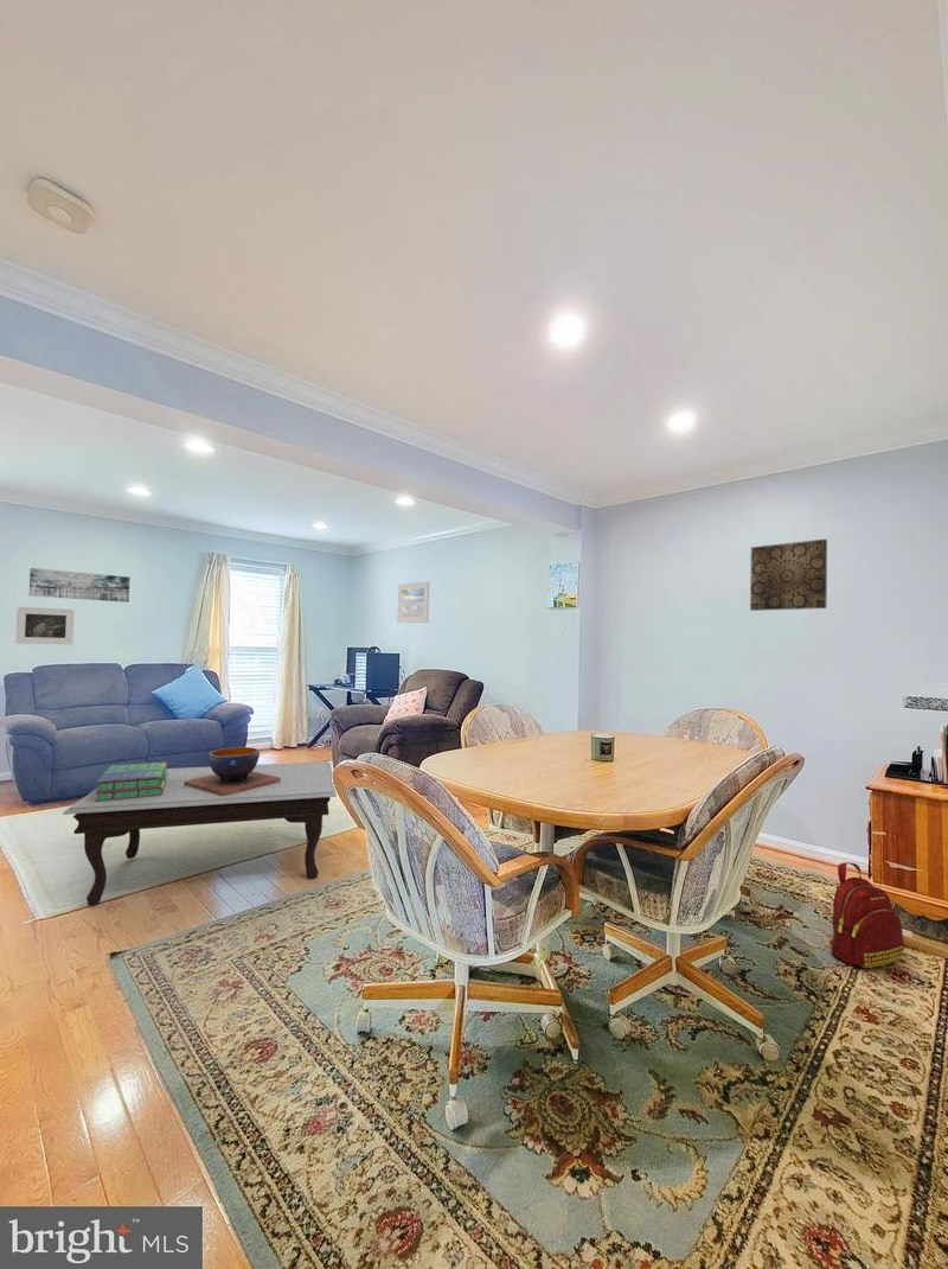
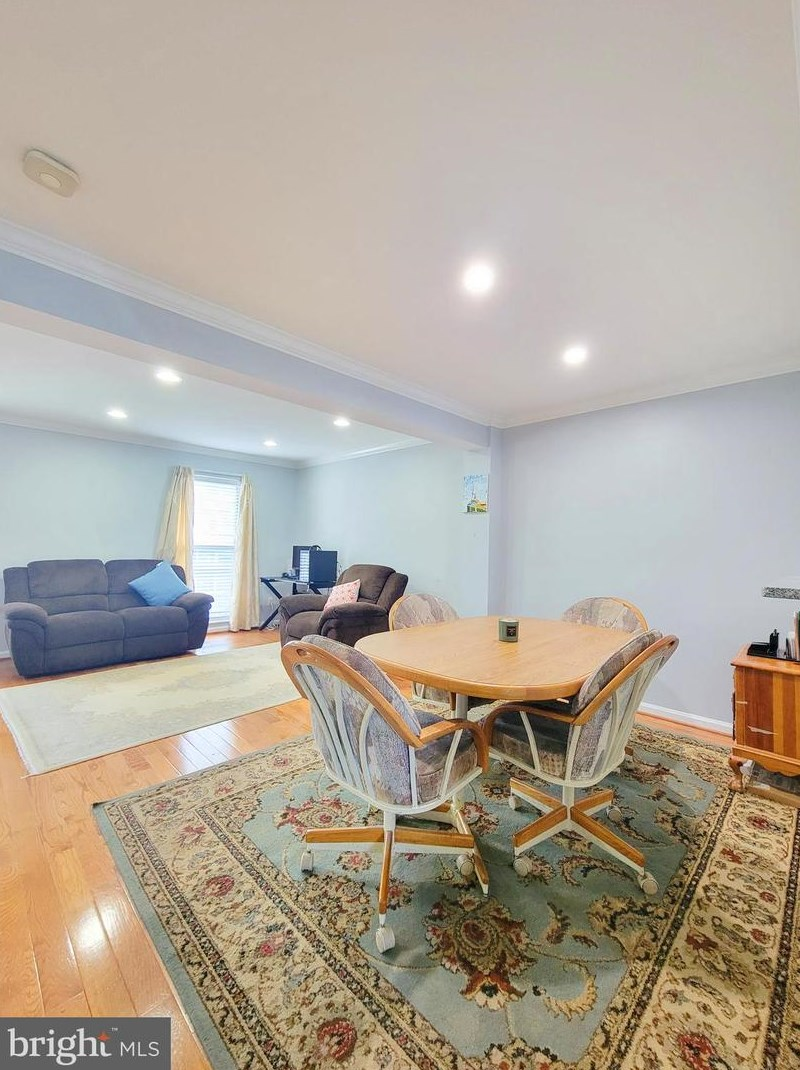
- wall art (82, 586)
- stack of books (134, 779)
- backpack (863, 912)
- wall art (787, 576)
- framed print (412, 602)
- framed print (45, 625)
- decorative bowl (233, 766)
- coffee table (219, 822)
